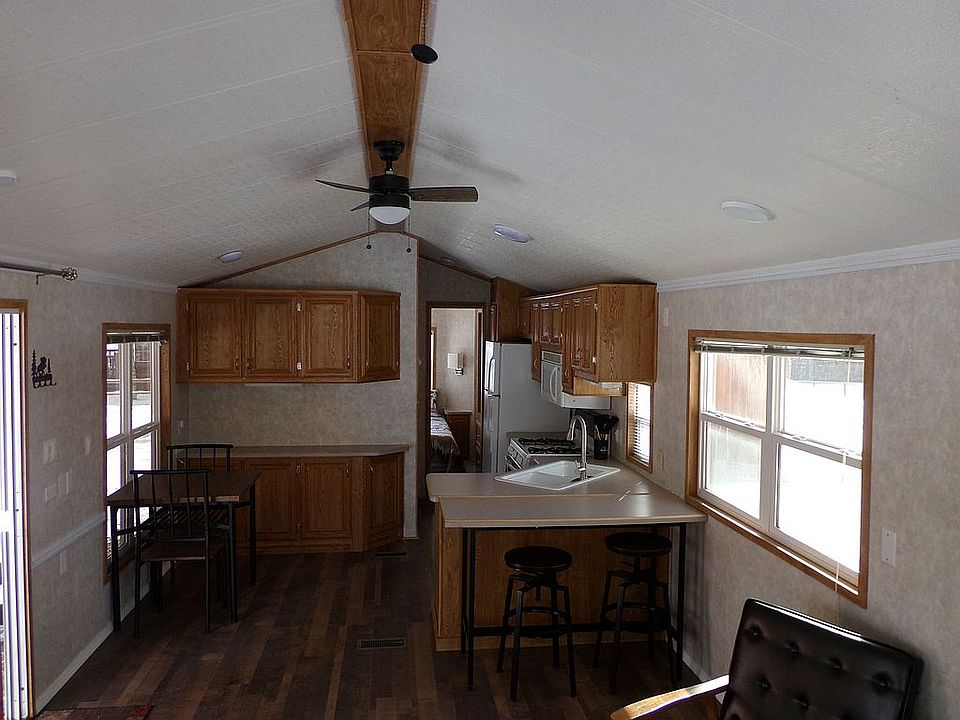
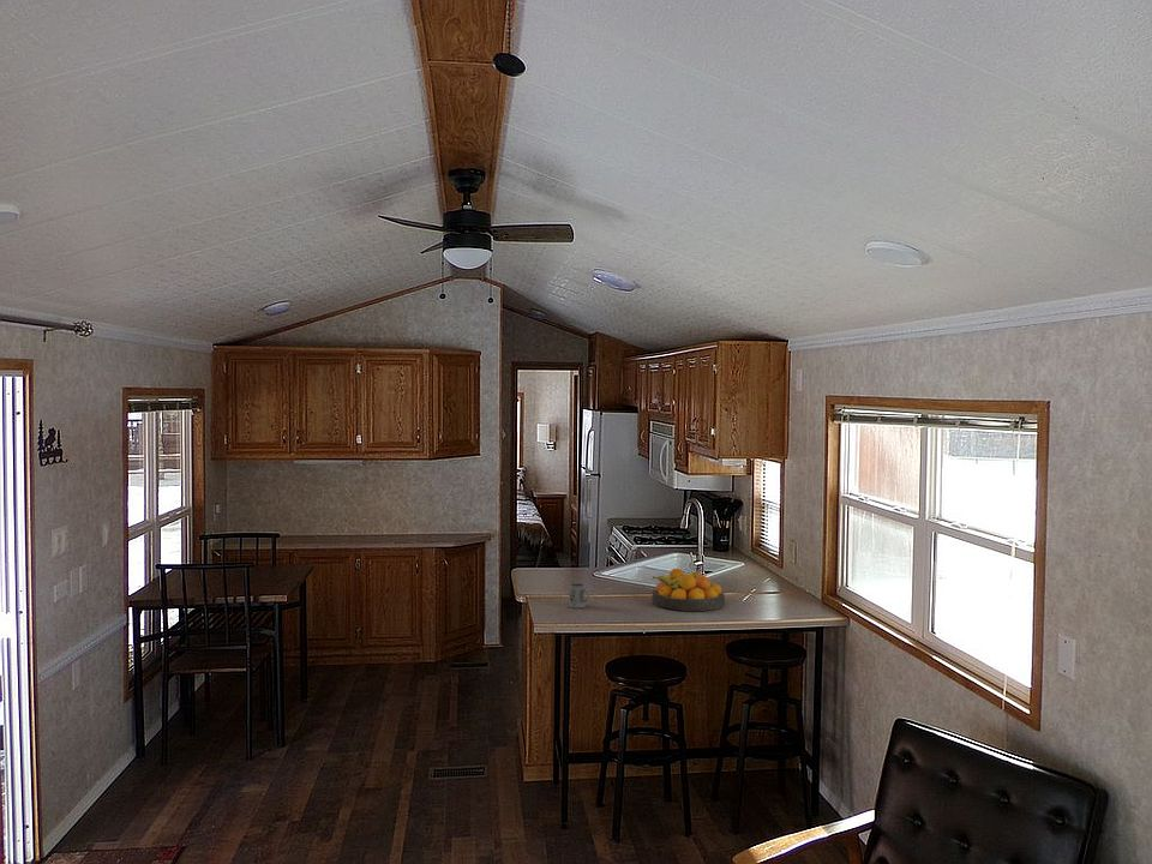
+ mug (580, 595)
+ fruit bowl (688, 587)
